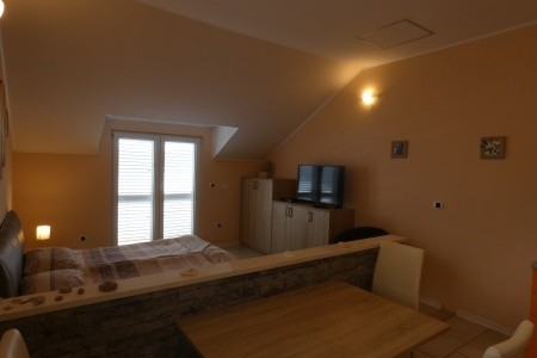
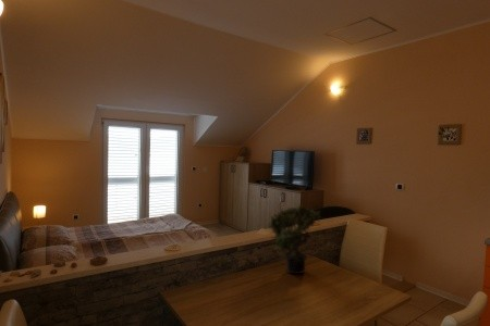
+ potted plant (297, 237)
